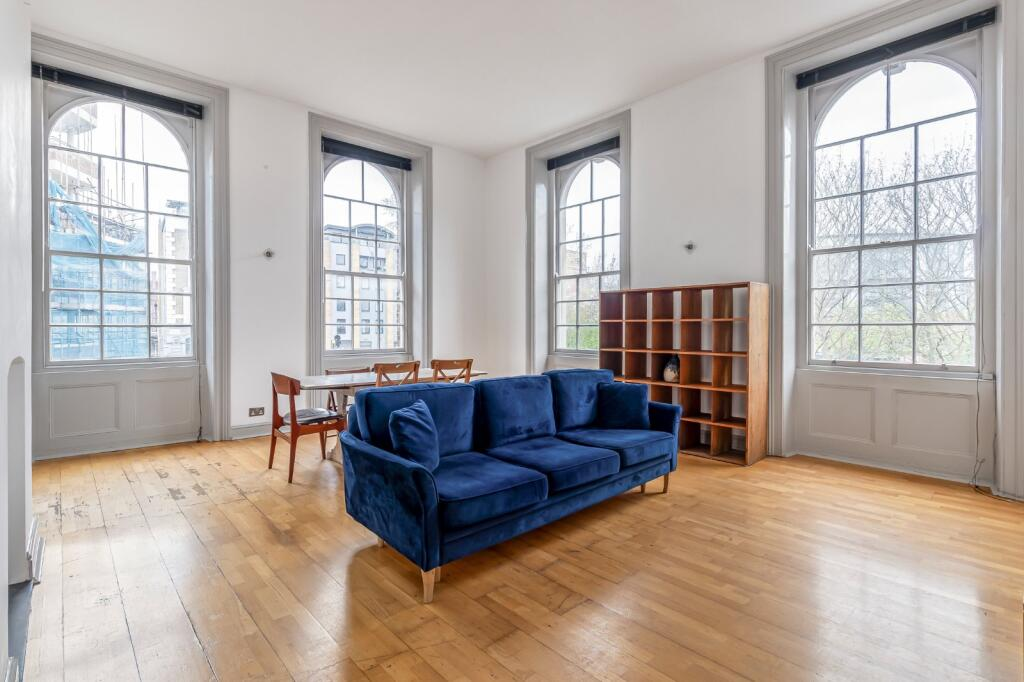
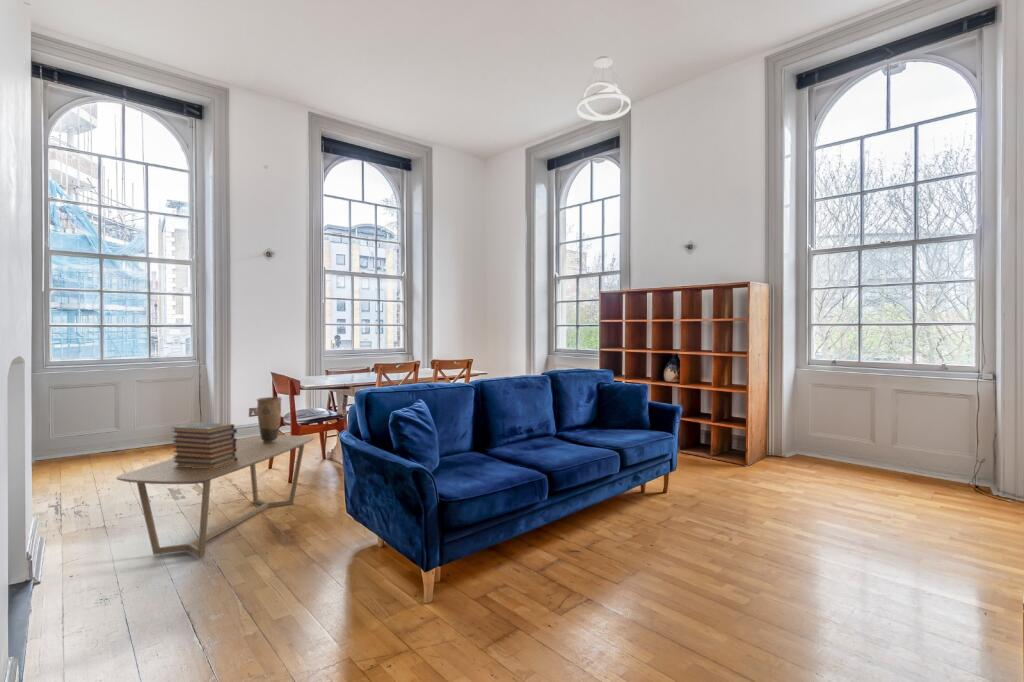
+ coffee table (225, 474)
+ vase (269, 420)
+ book stack (204, 444)
+ pendant light (603, 86)
